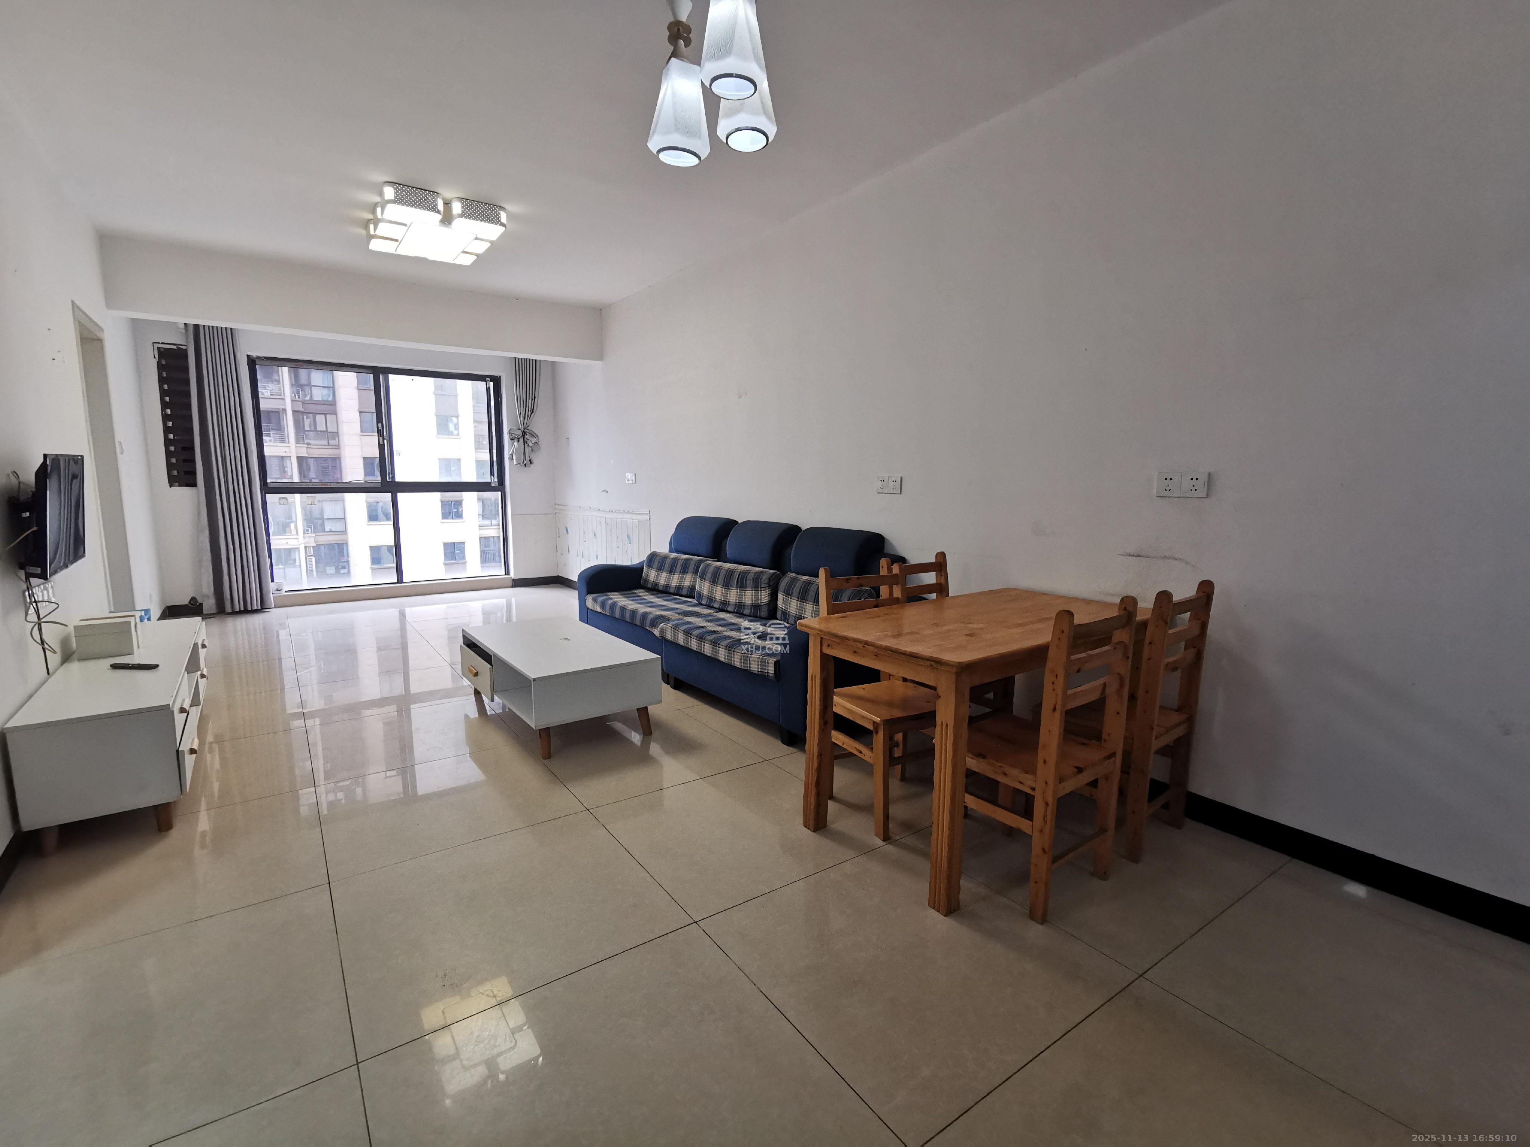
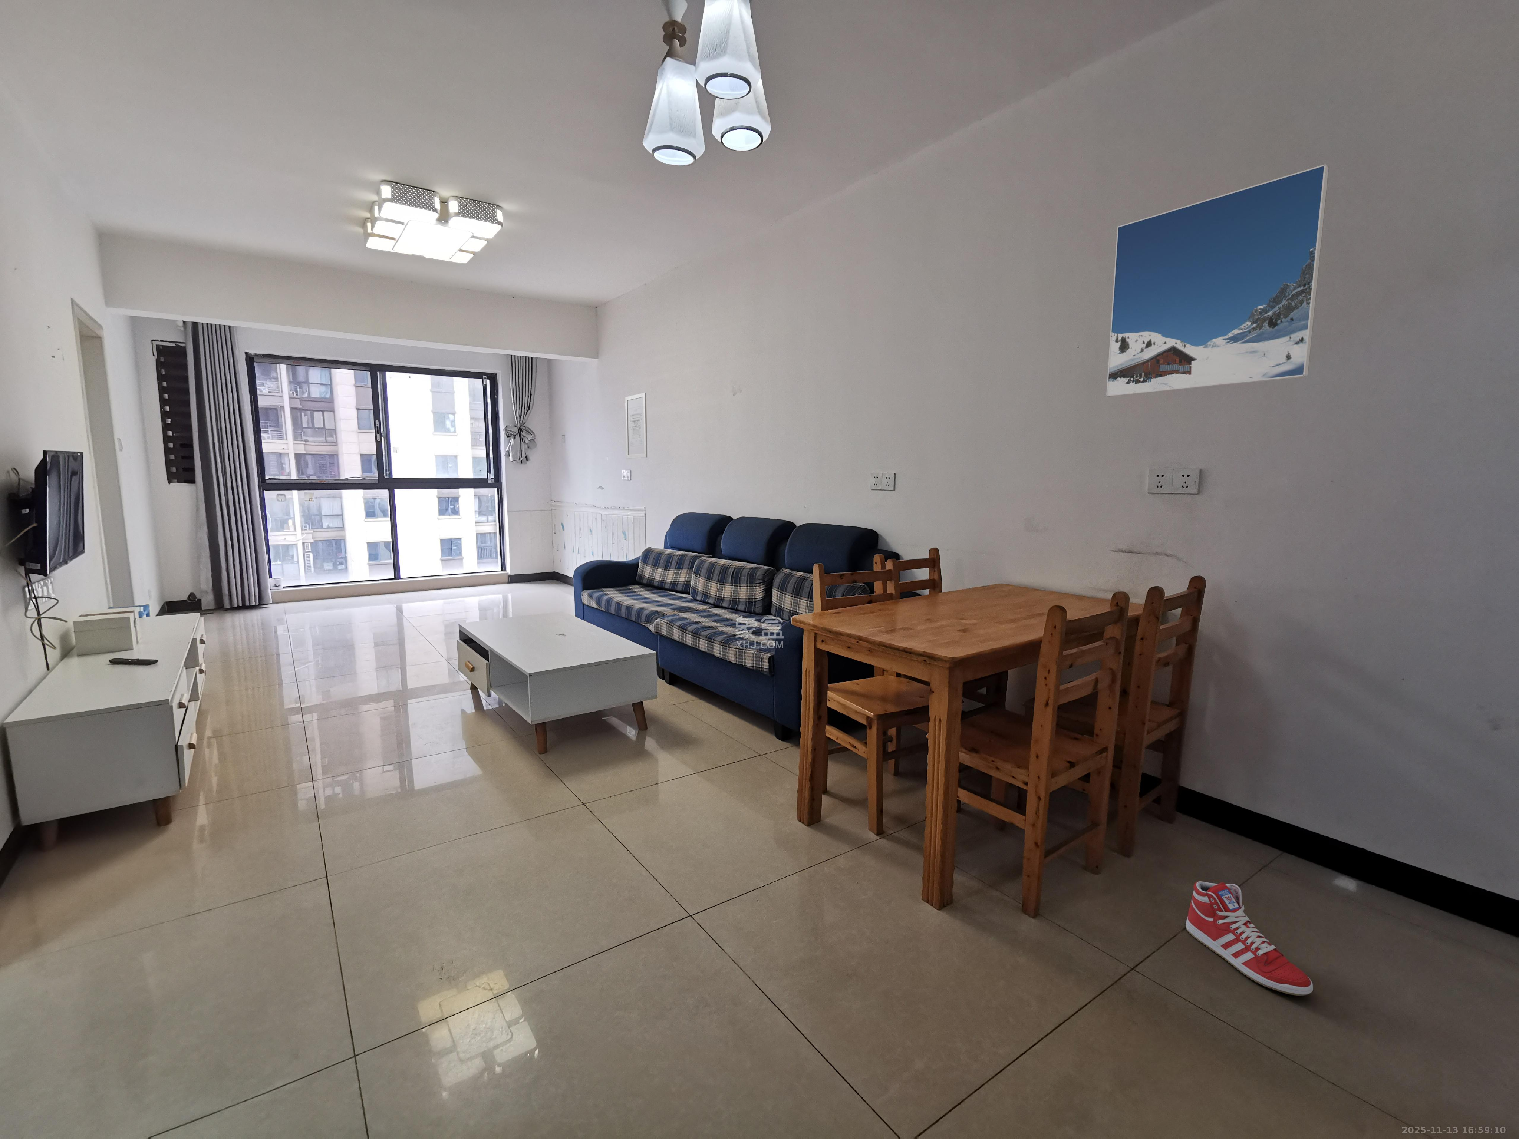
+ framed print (1204, 296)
+ wall art (636, 426)
+ sneaker (1245, 931)
